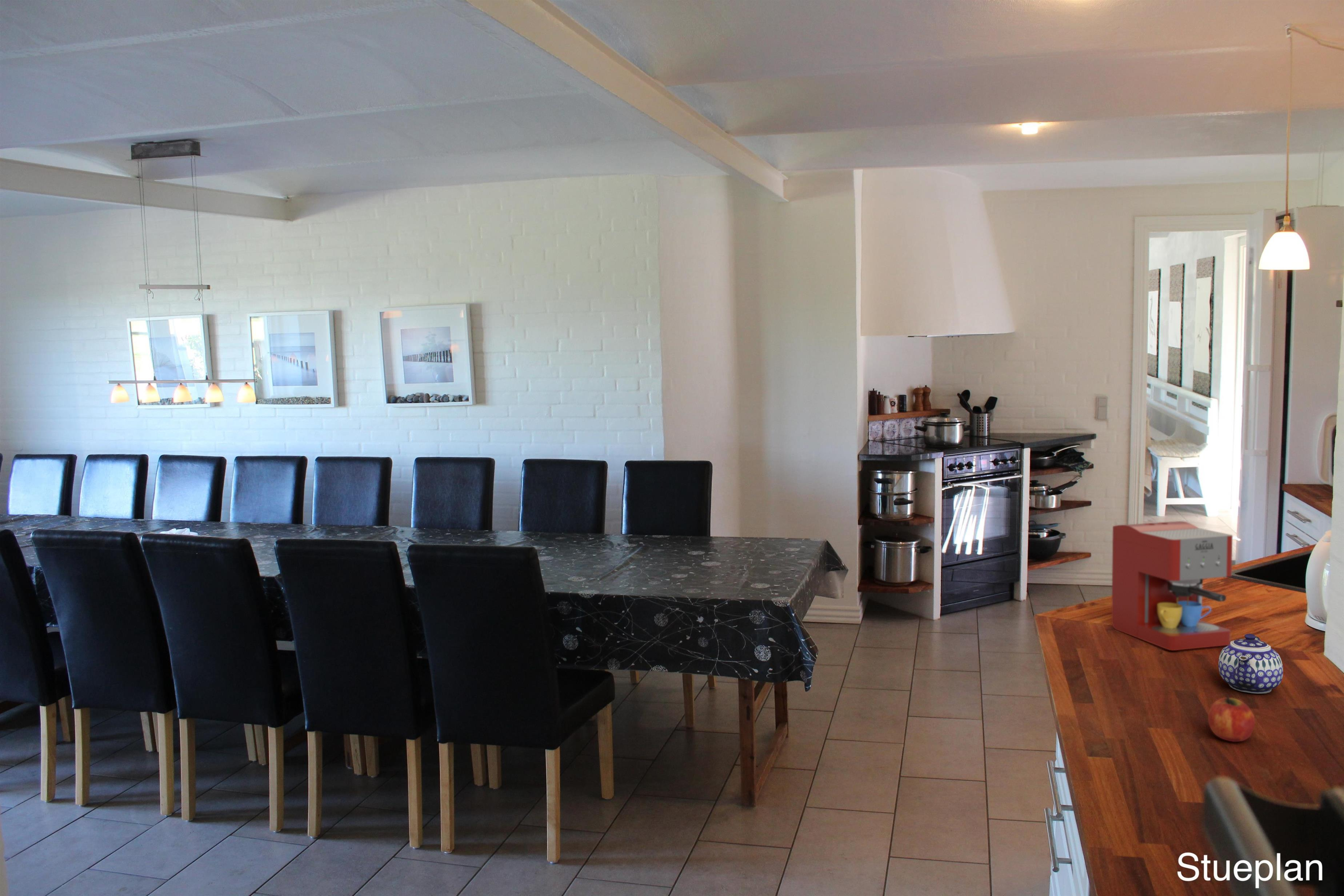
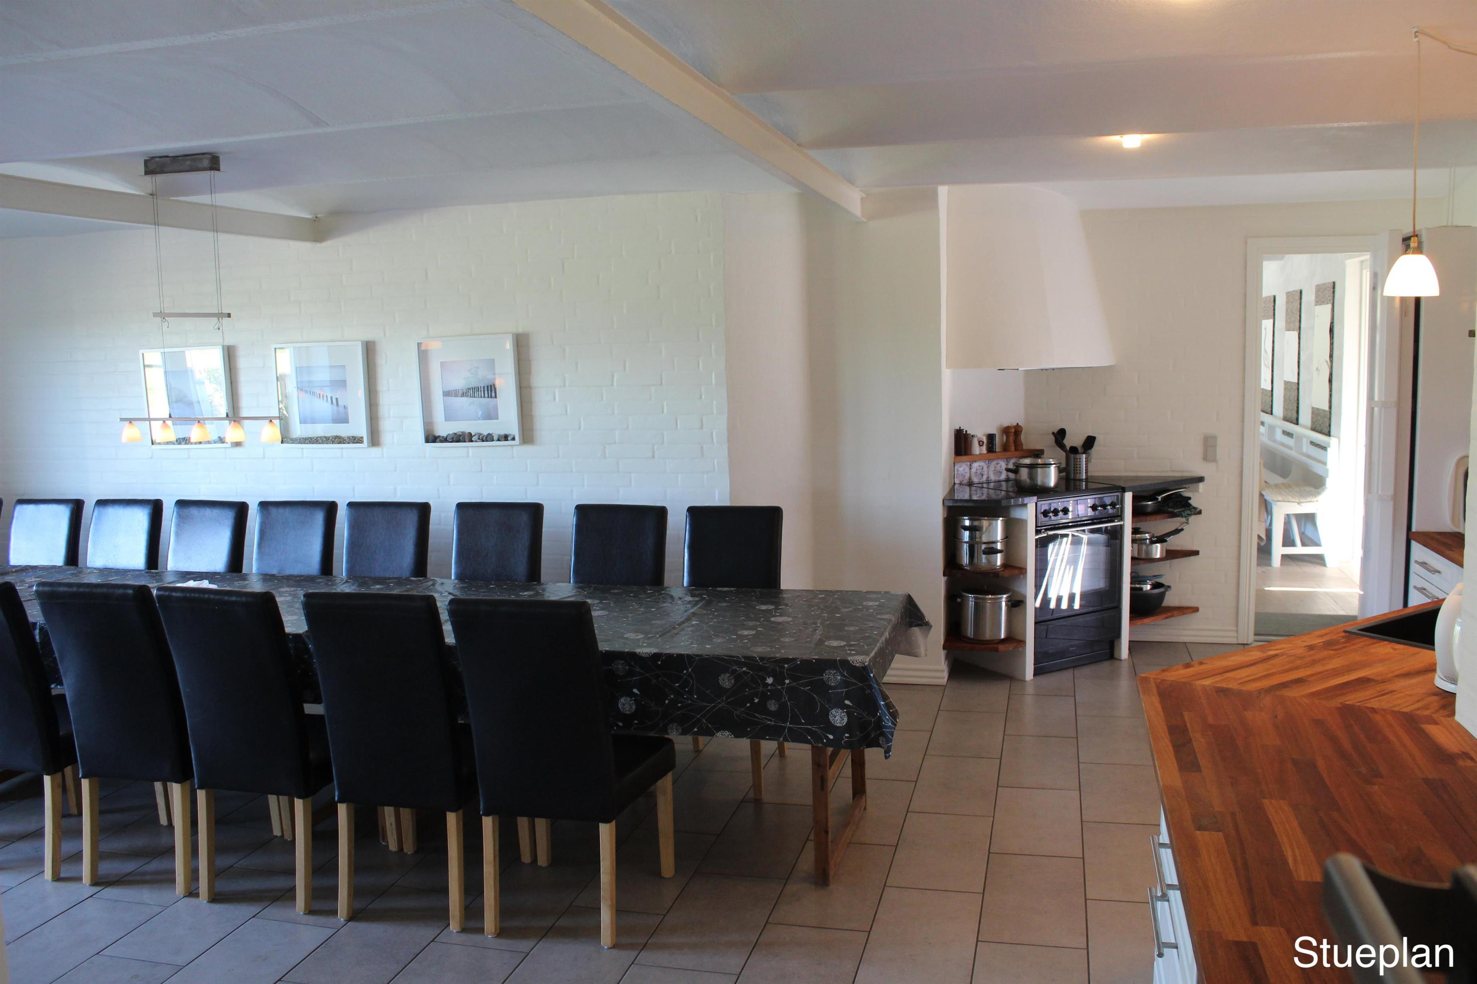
- coffee maker (1169, 581)
- teapot (1250, 661)
- fruit (1231, 717)
